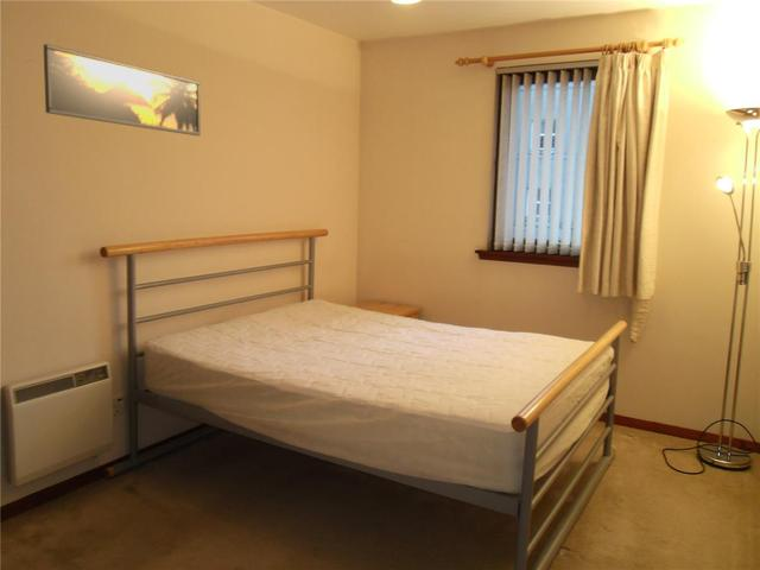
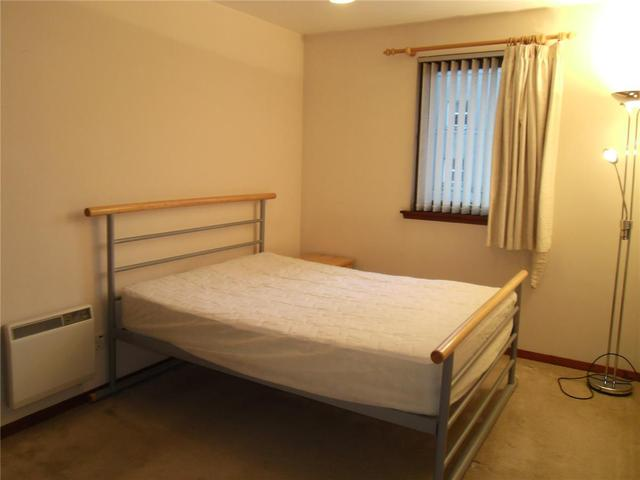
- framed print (131, 95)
